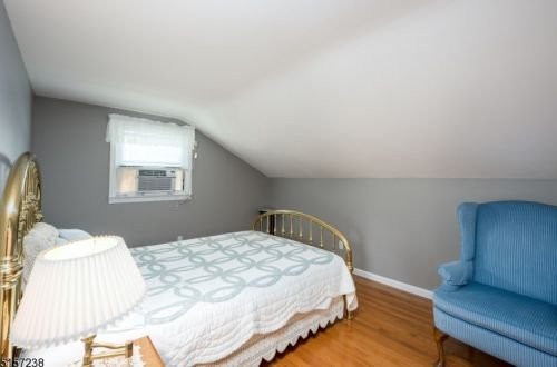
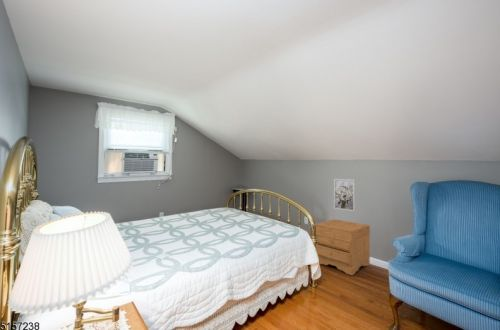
+ nightstand (341, 244)
+ wall art (344, 194)
